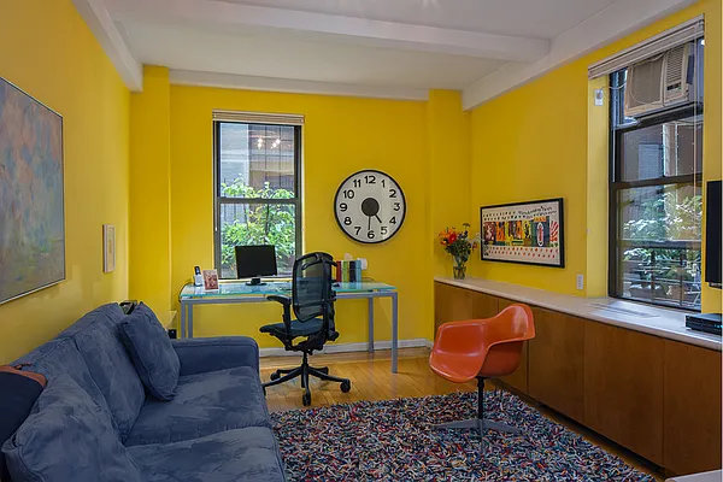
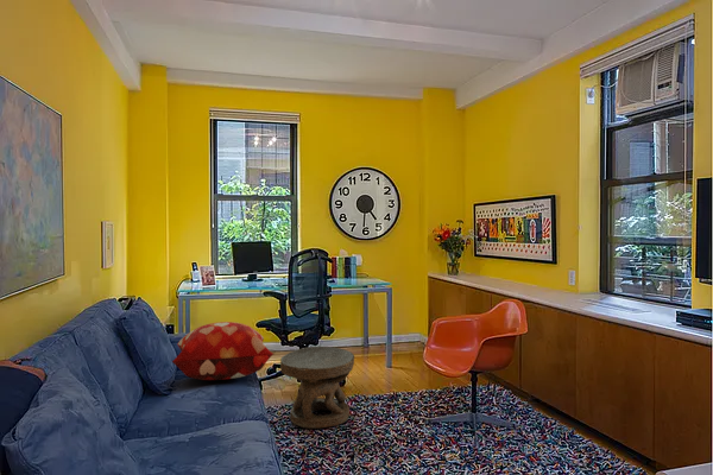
+ decorative pillow (223, 348)
+ carved stool (320, 385)
